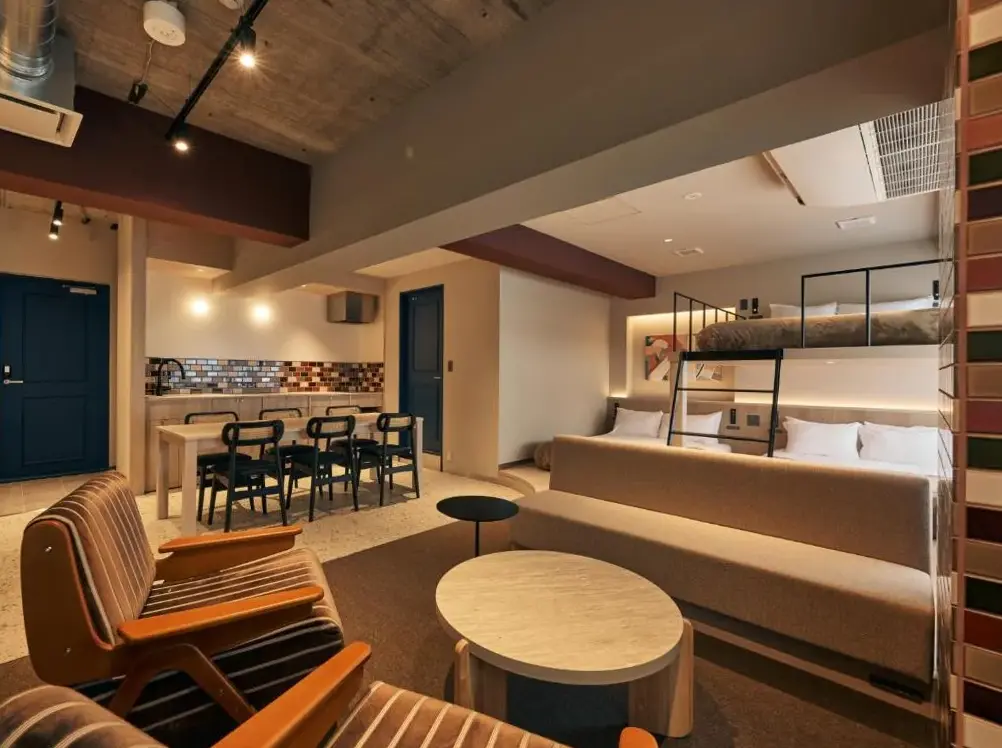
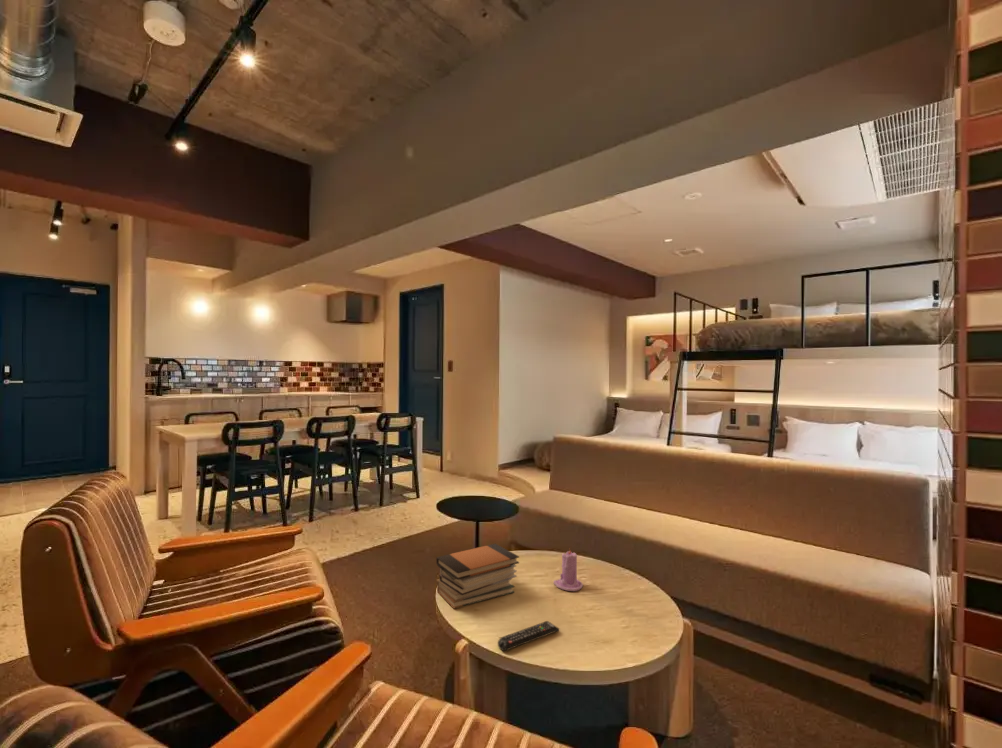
+ candle (569, 566)
+ remote control (529, 635)
+ book stack (477, 574)
